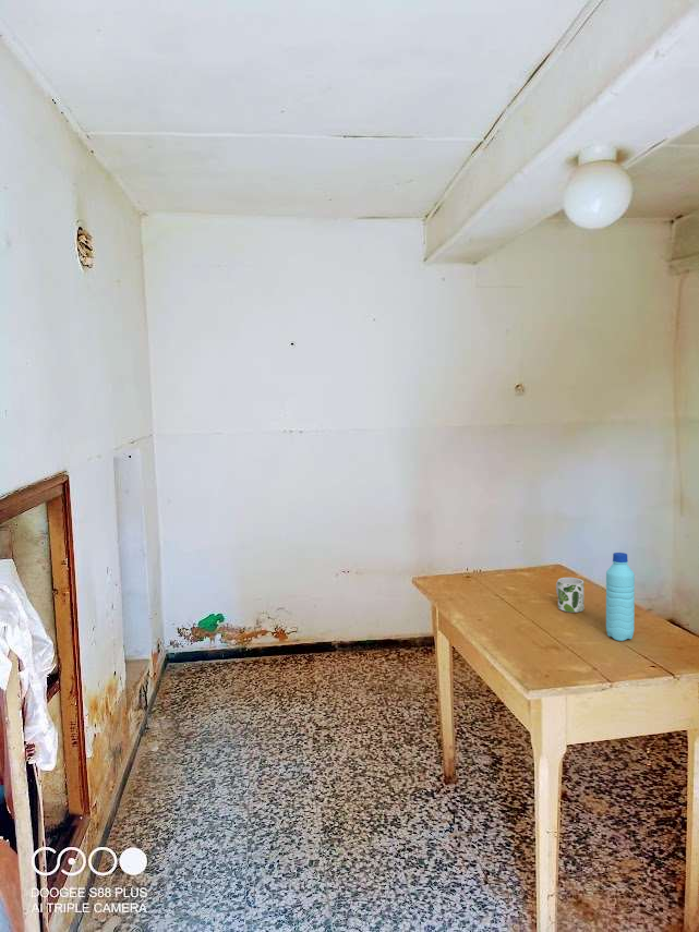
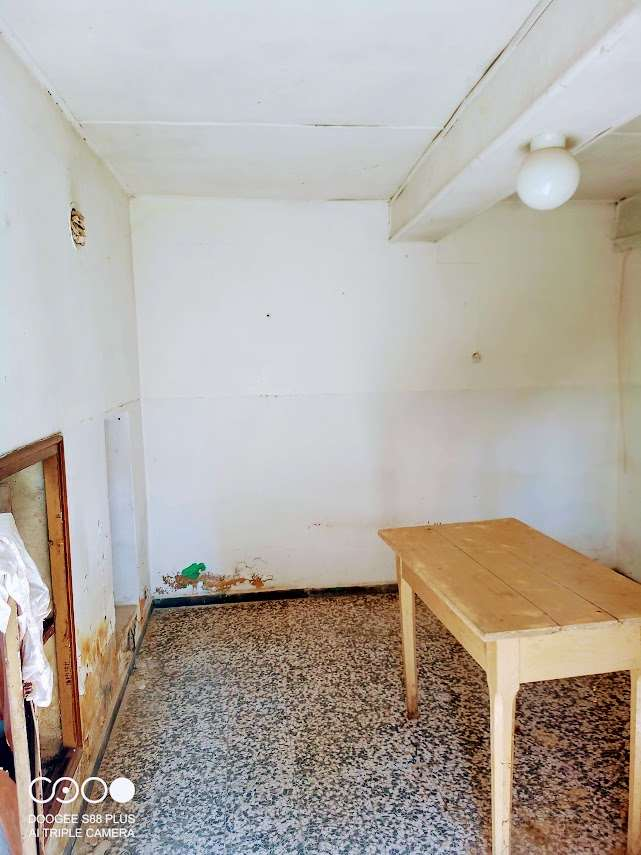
- water bottle (619, 595)
- mug (567, 592)
